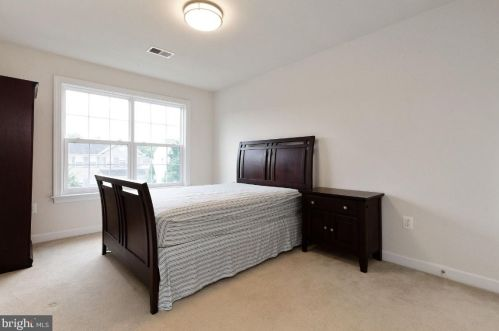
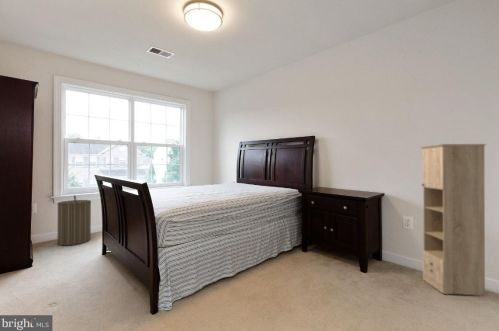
+ storage cabinet (450, 216)
+ laundry hamper (74, 218)
